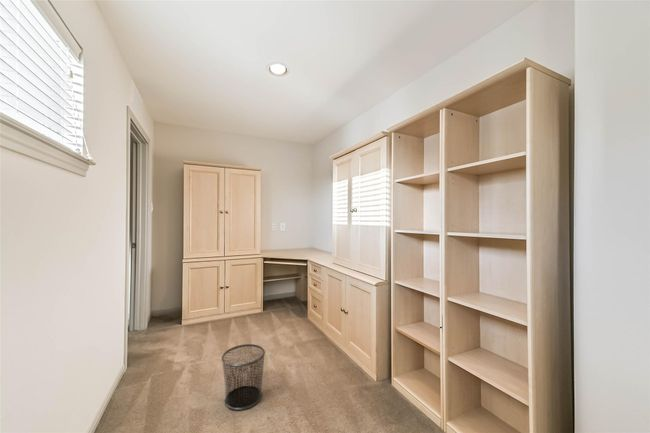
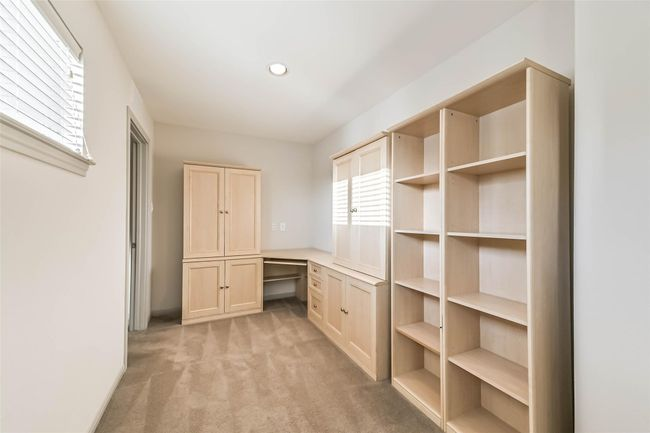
- waste bin (244, 375)
